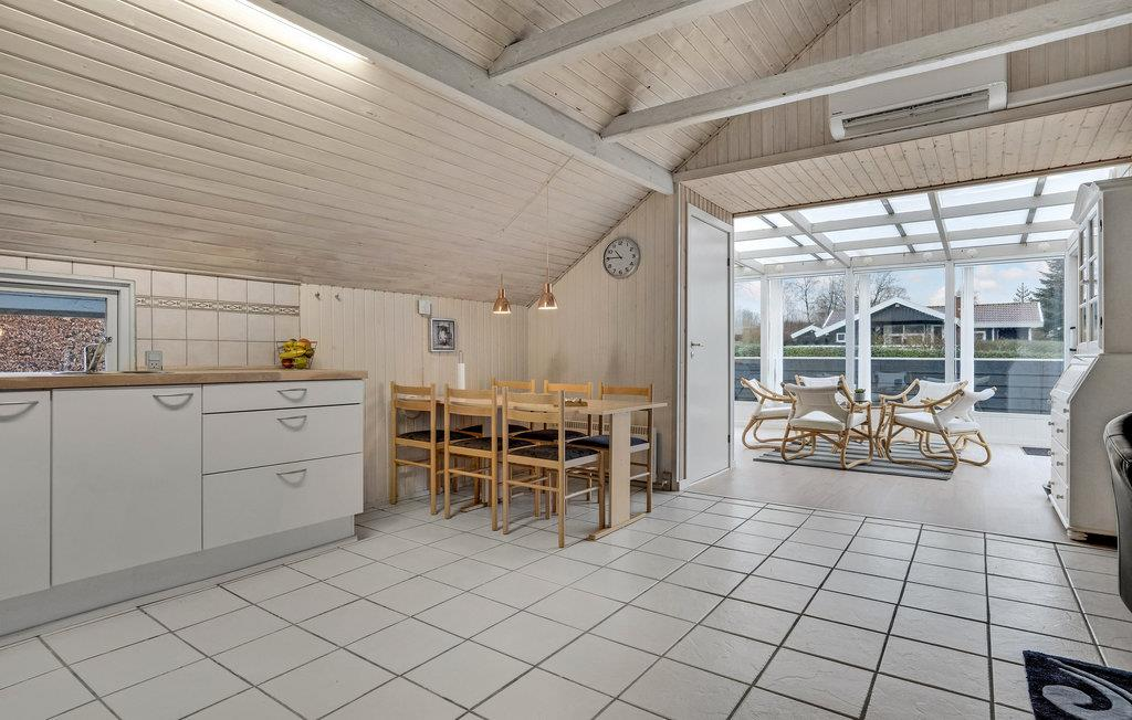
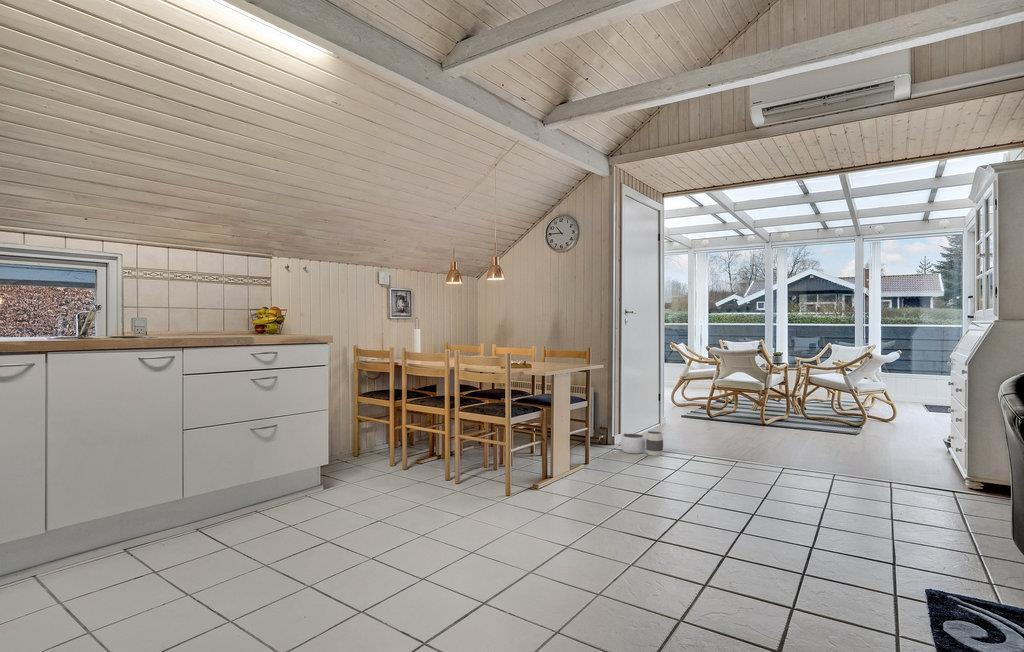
+ waste basket (641, 441)
